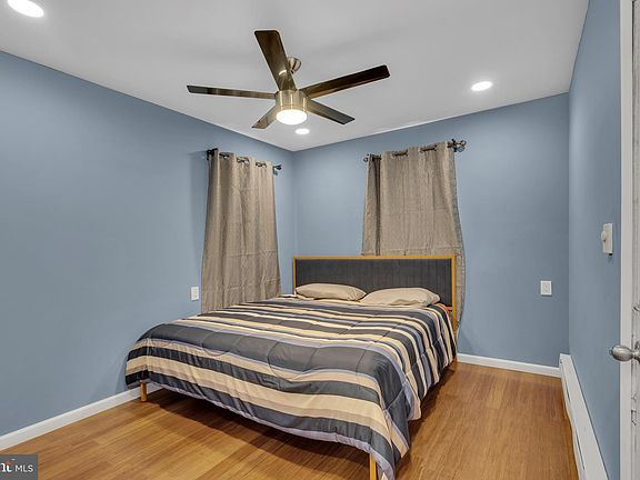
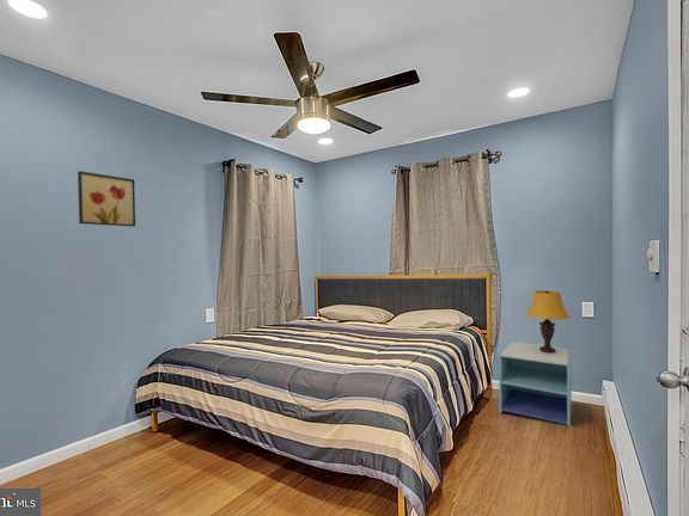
+ table lamp (547, 320)
+ wall art (108, 199)
+ nightstand (536, 379)
